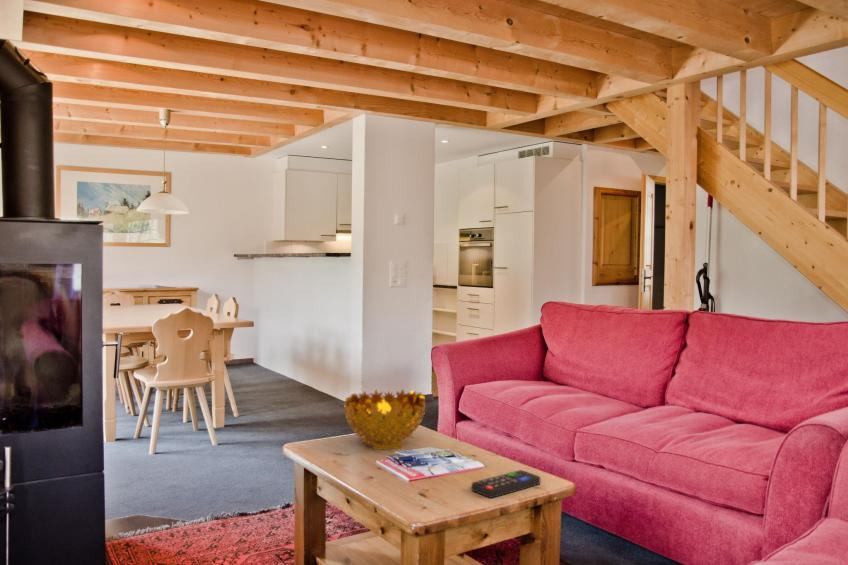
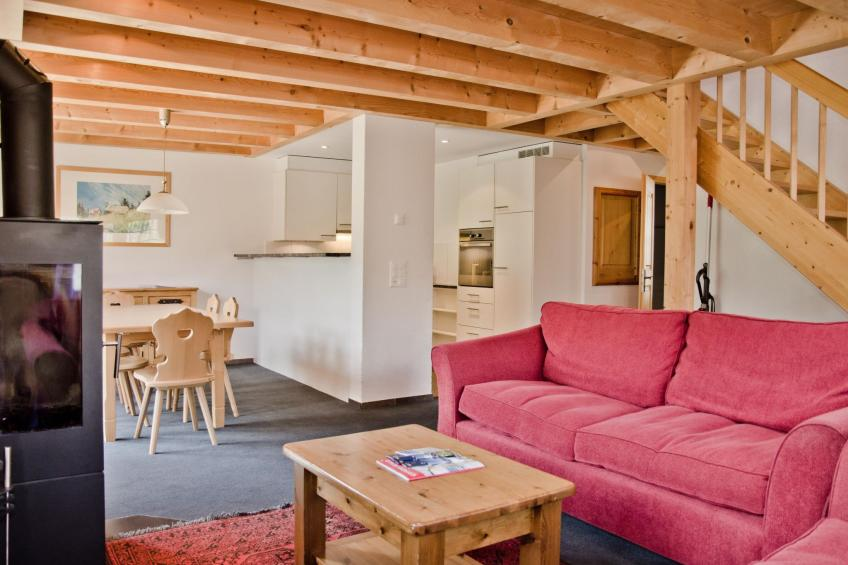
- decorative bowl (384, 420)
- remote control (506, 482)
